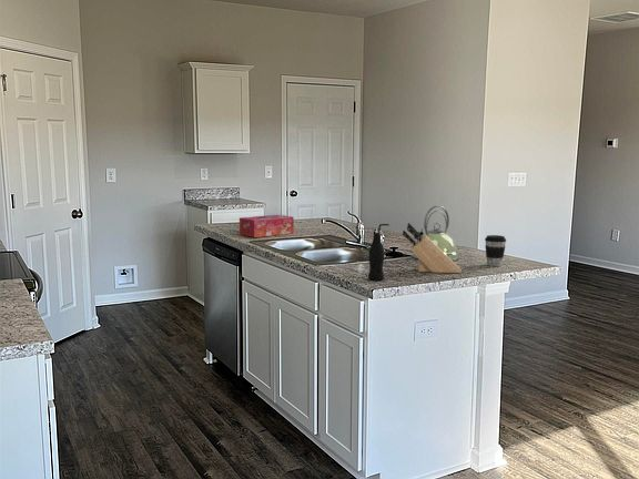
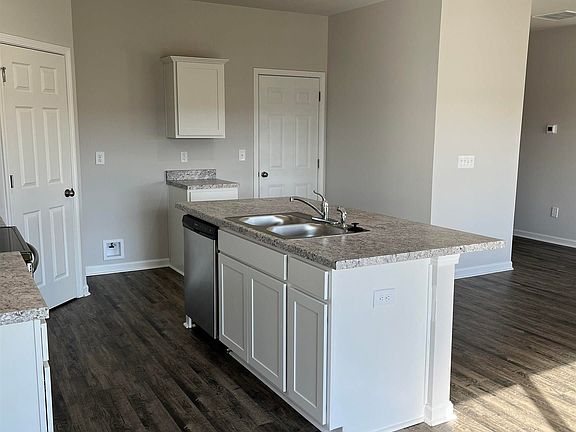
- knife block (432, 247)
- coffee cup (495, 251)
- tissue box (266, 225)
- kettle (434, 232)
- bottle (379, 251)
